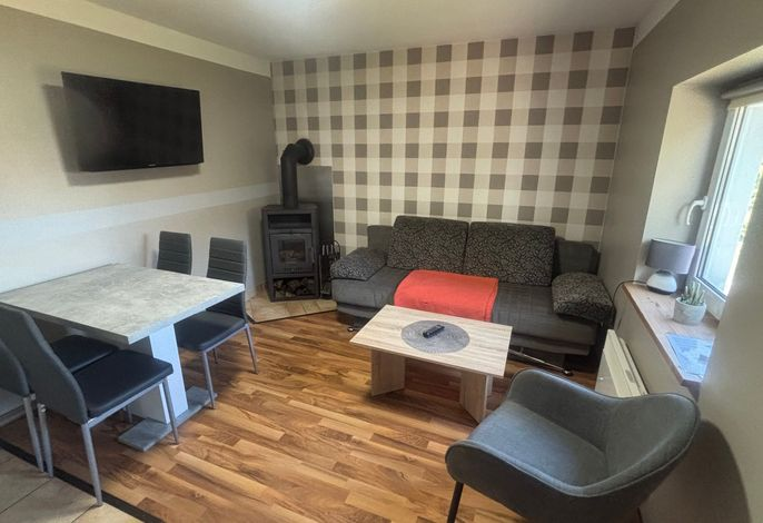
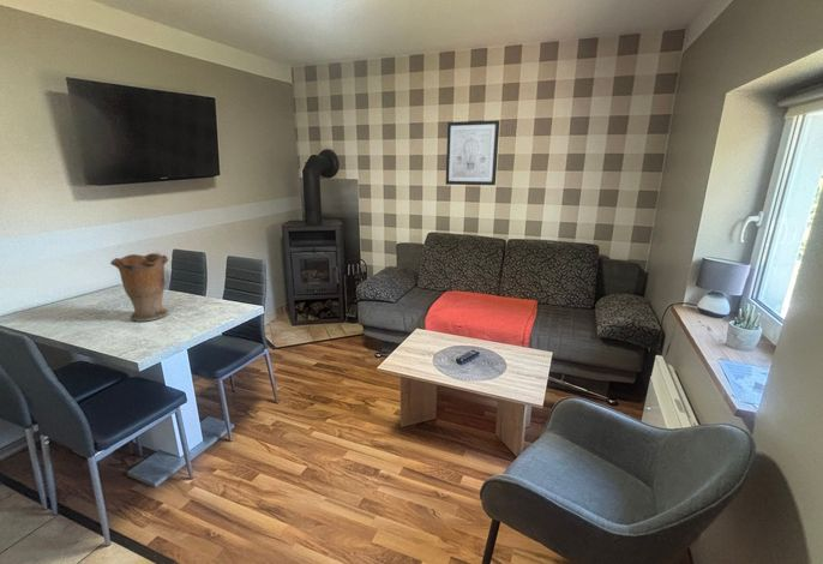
+ vase (145, 287)
+ wall art (471, 154)
